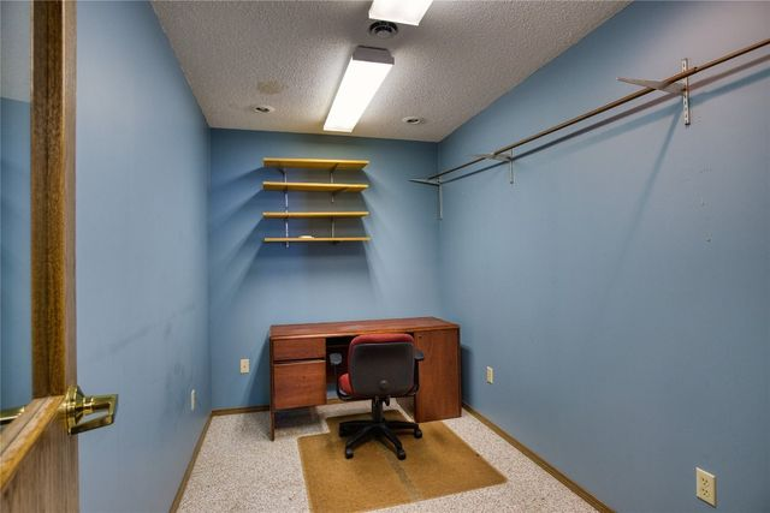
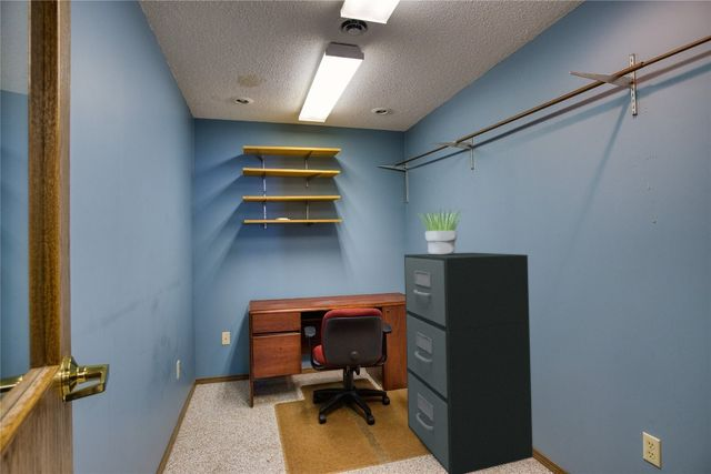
+ filing cabinet (460, 347)
+ potted plant (441, 232)
